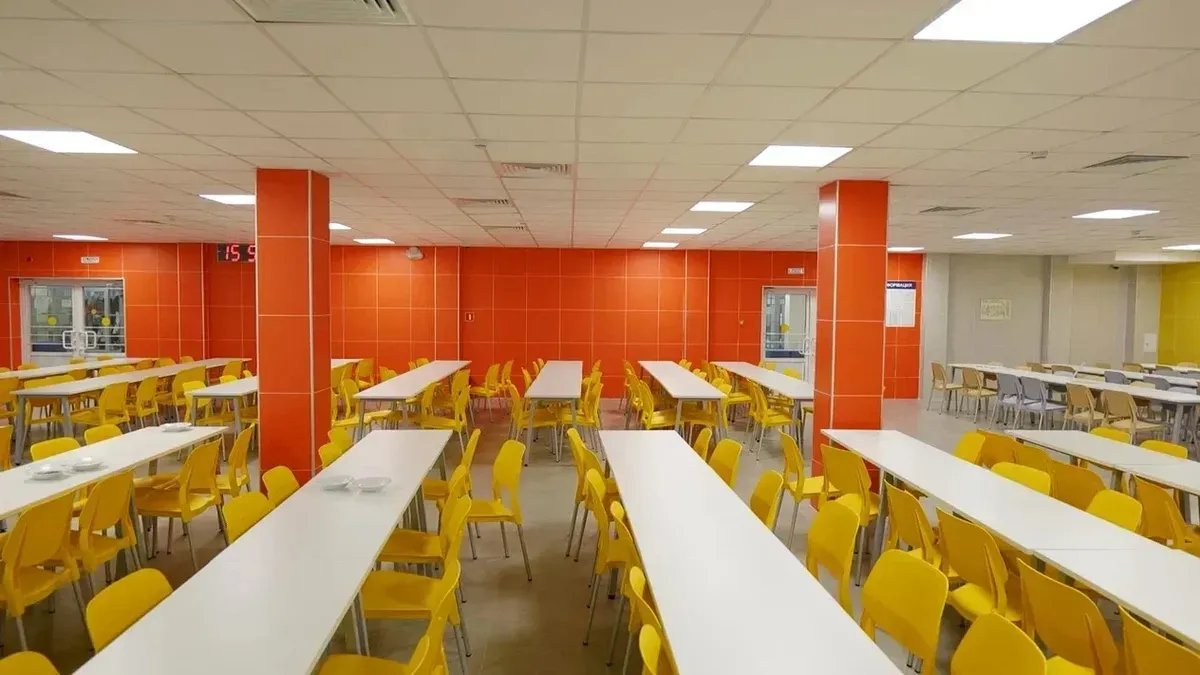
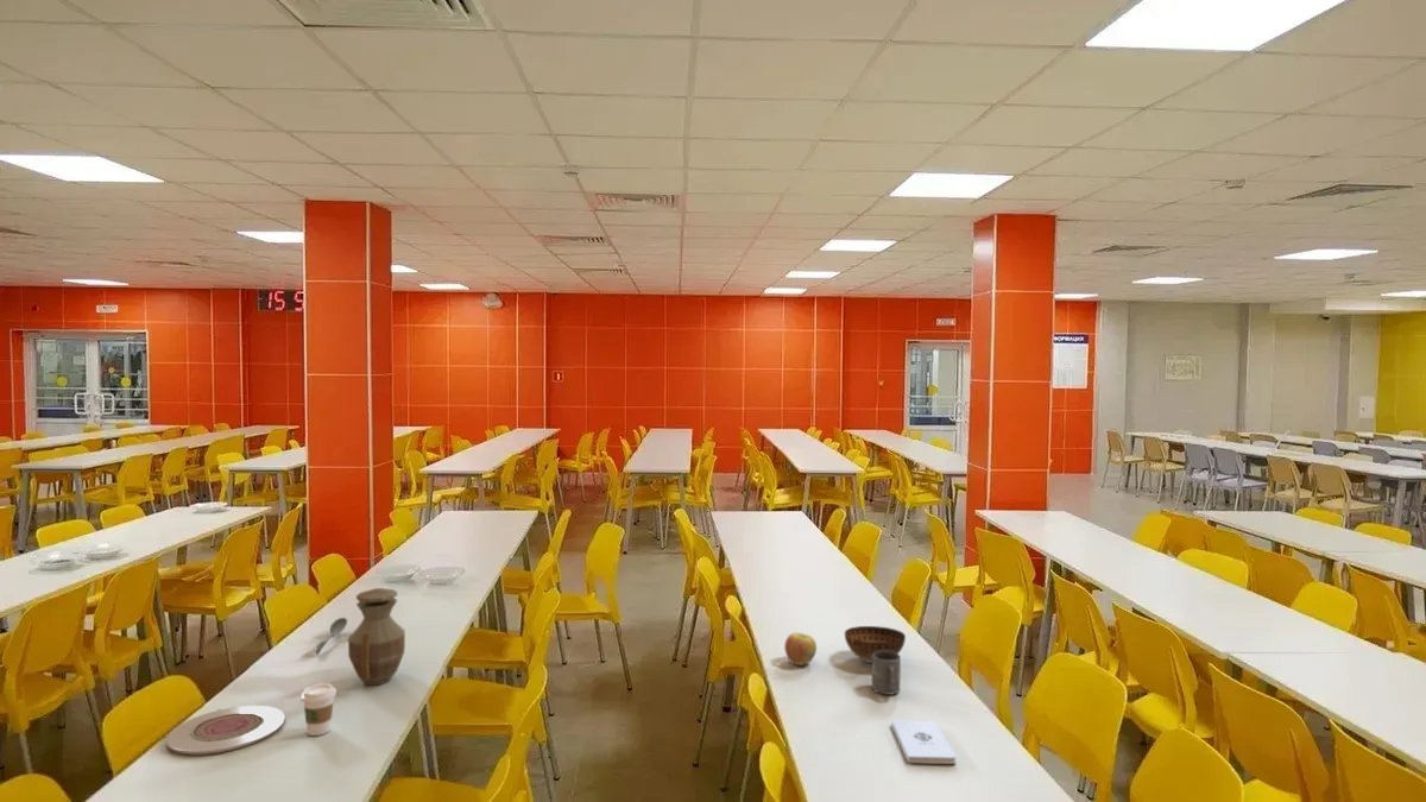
+ apple (800, 648)
+ coffee cup (318, 709)
+ spoon (332, 634)
+ vase (377, 633)
+ bowl (873, 646)
+ plate (227, 727)
+ notepad (922, 740)
+ mug (886, 674)
